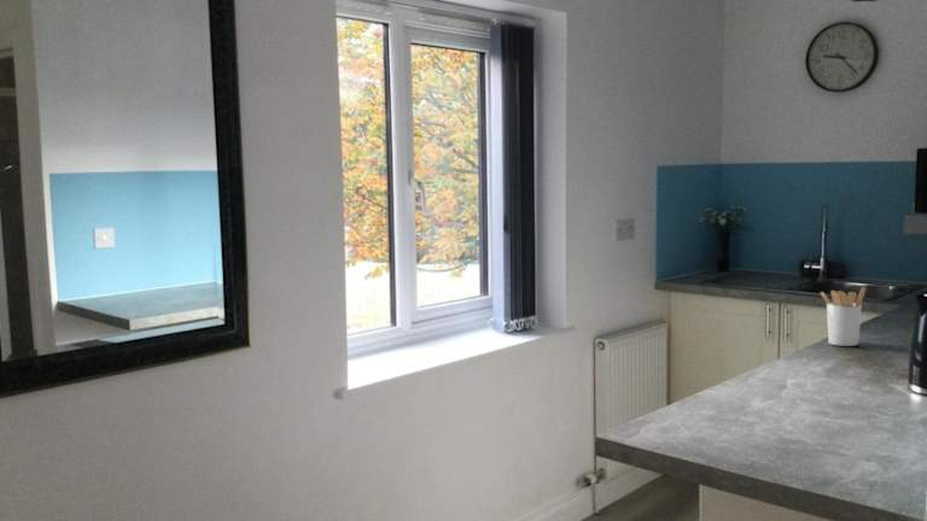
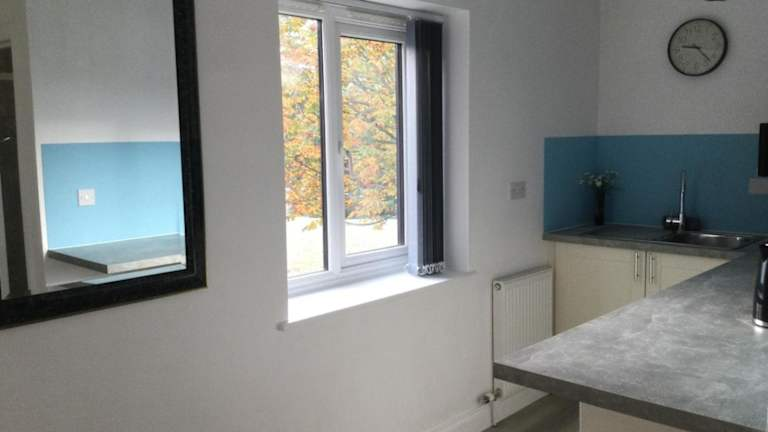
- utensil holder (844, 315)
